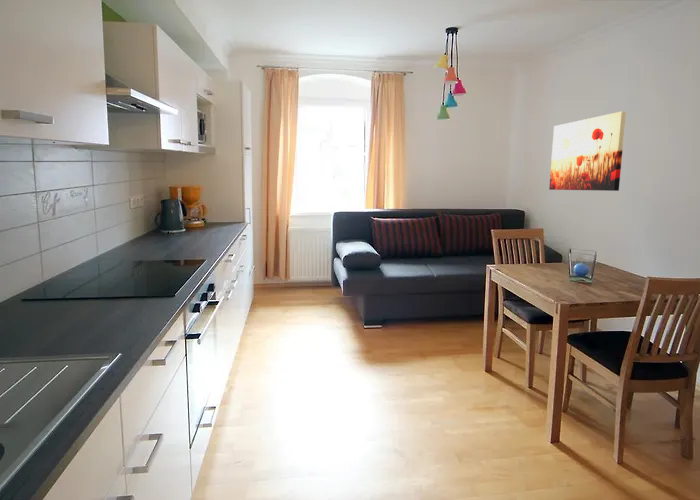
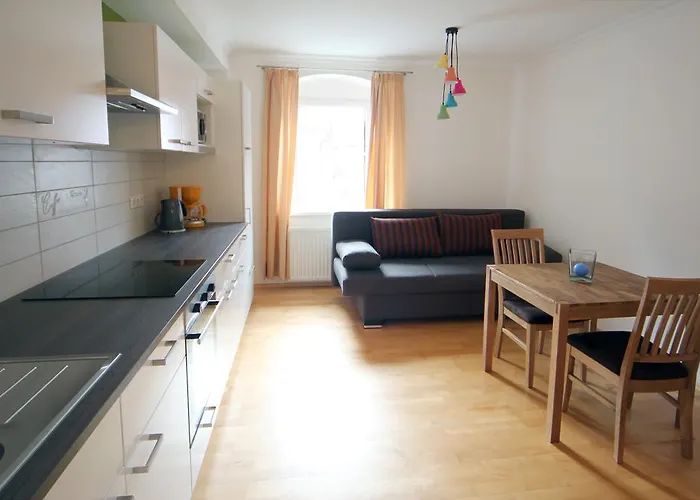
- wall art (583, 155)
